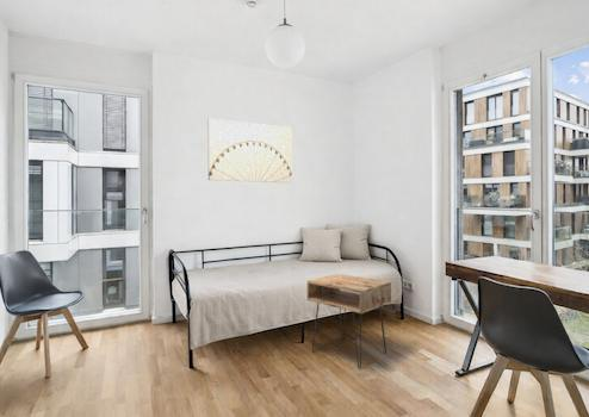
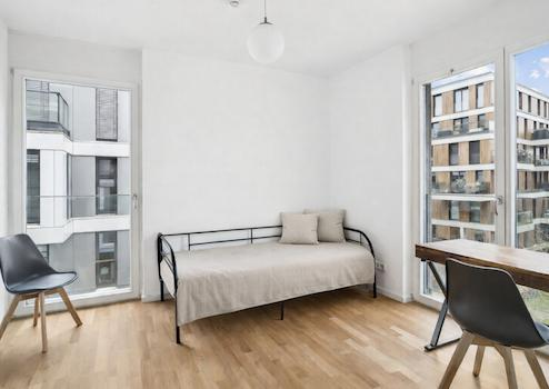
- wall art (252, 151)
- nightstand (345, 316)
